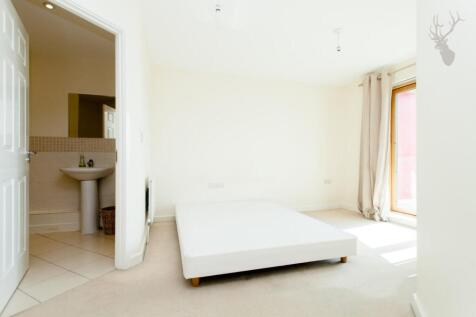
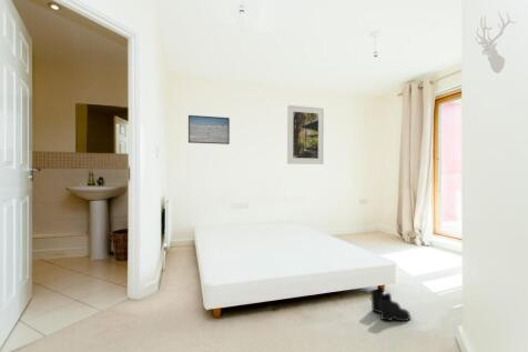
+ boots (389, 302)
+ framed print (305, 134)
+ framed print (209, 130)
